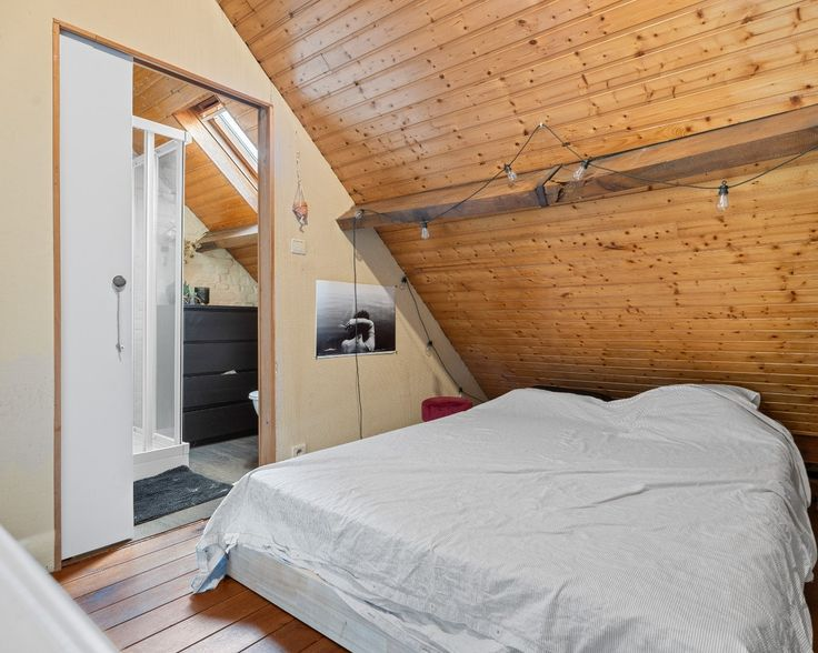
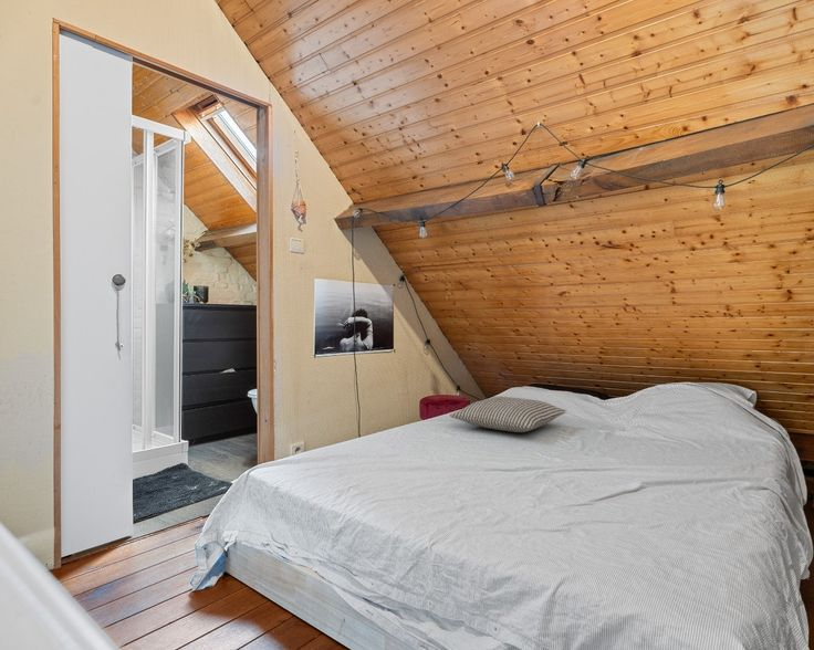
+ pillow (509, 413)
